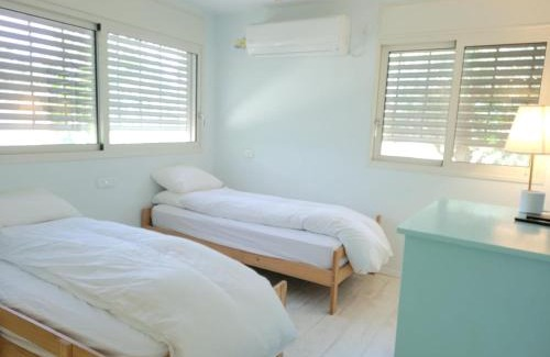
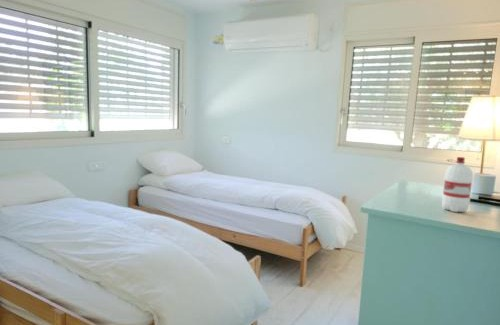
+ water bottle (457, 183)
